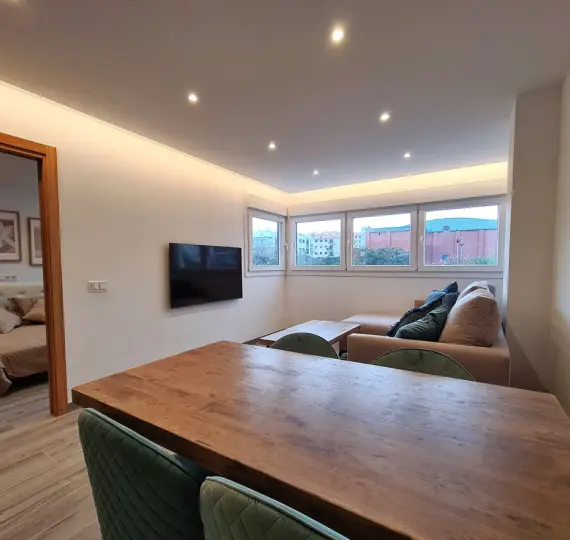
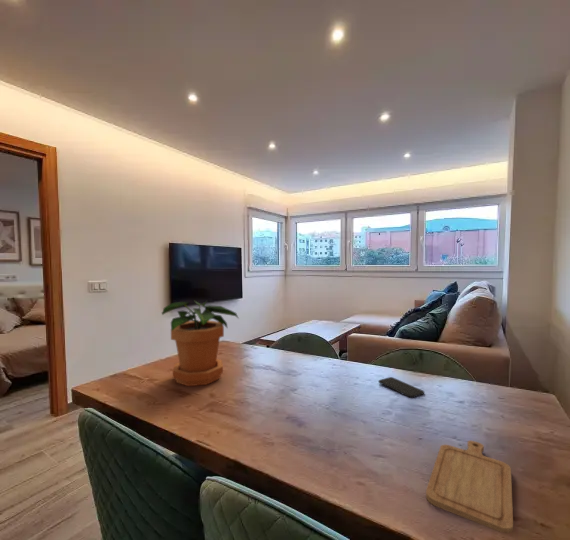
+ potted plant (206, 339)
+ smartphone (400, 386)
+ chopping board (471, 474)
